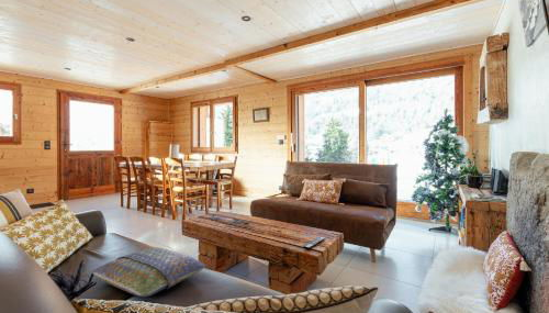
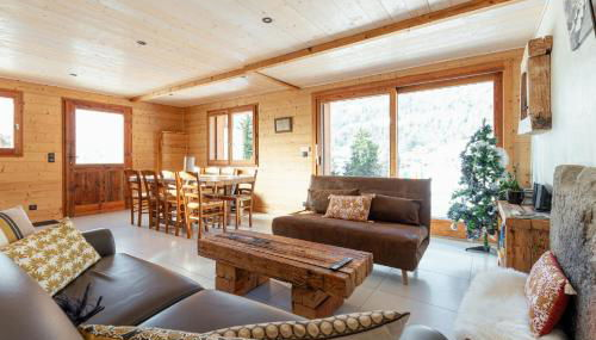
- cushion (149, 268)
